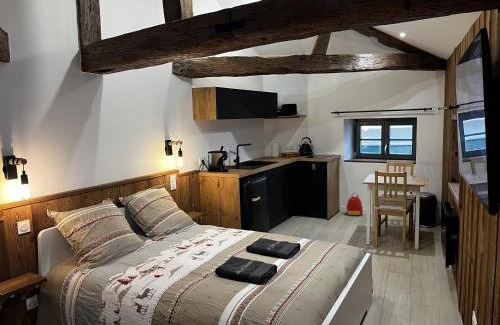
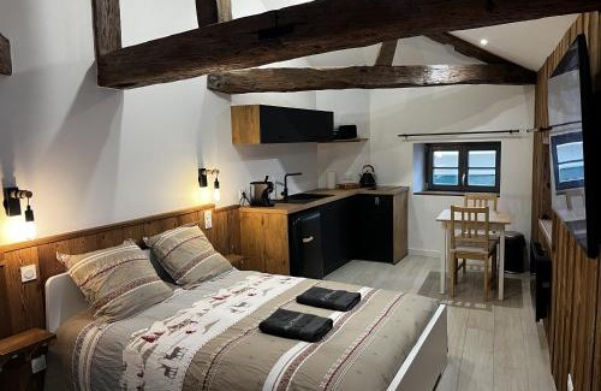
- backpack (354, 203)
